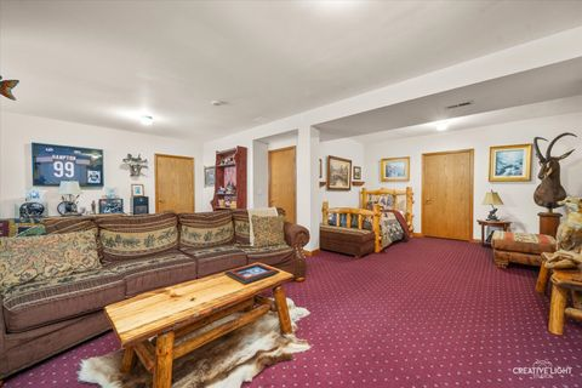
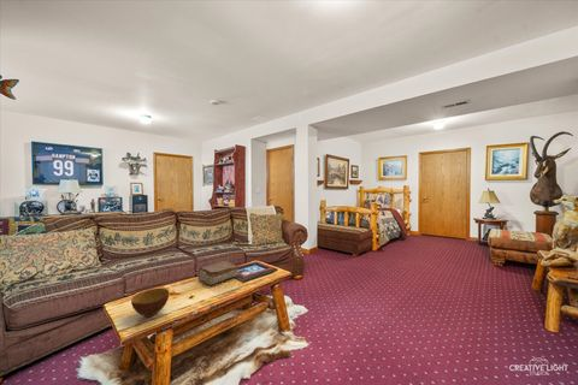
+ bowl (151, 304)
+ book (218, 272)
